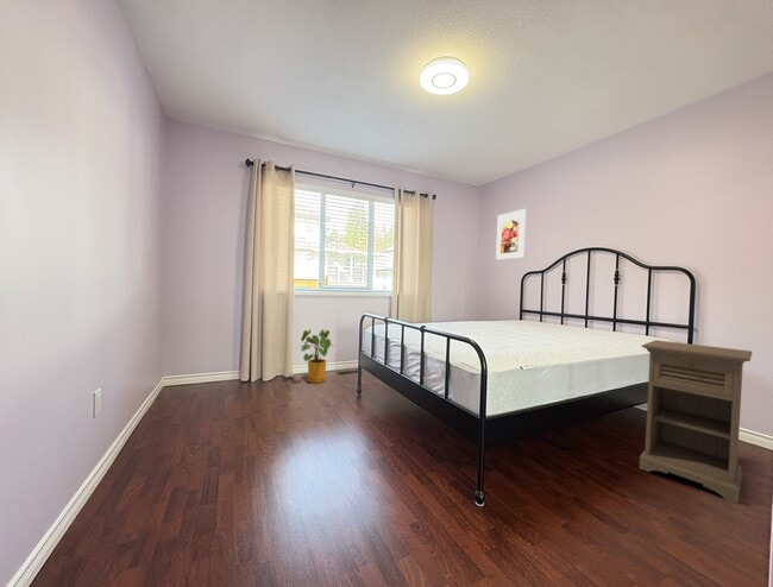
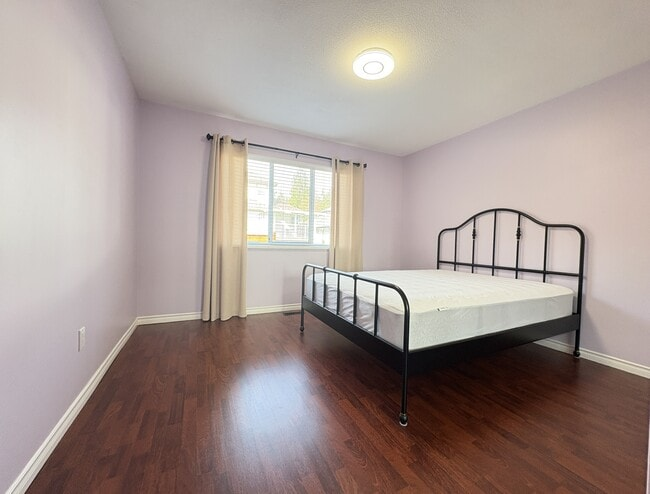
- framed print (510, 235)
- nightstand (692, 411)
- house plant (315, 355)
